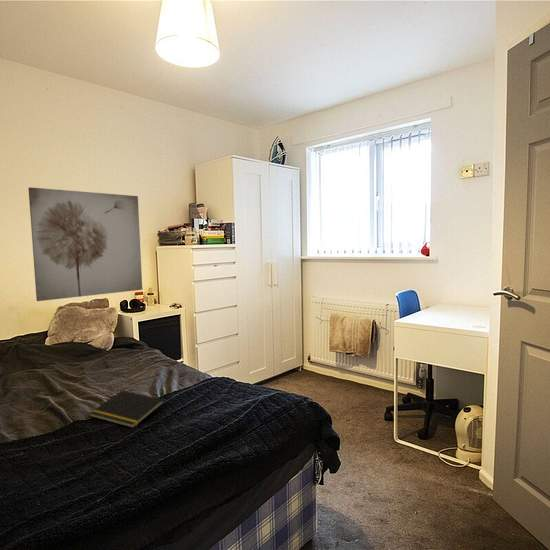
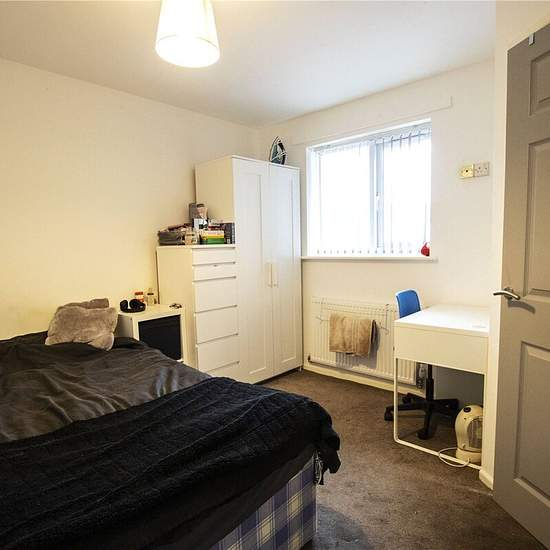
- notepad (127, 407)
- wall art (91, 244)
